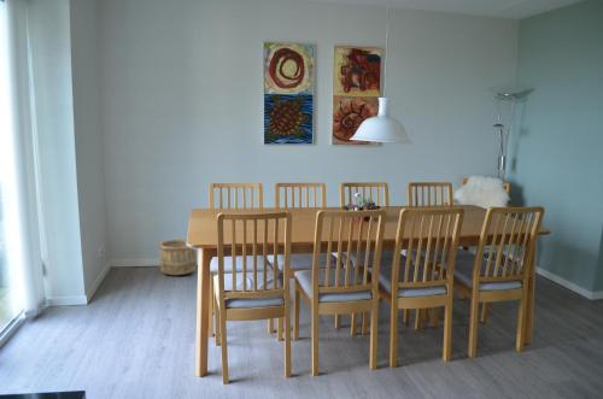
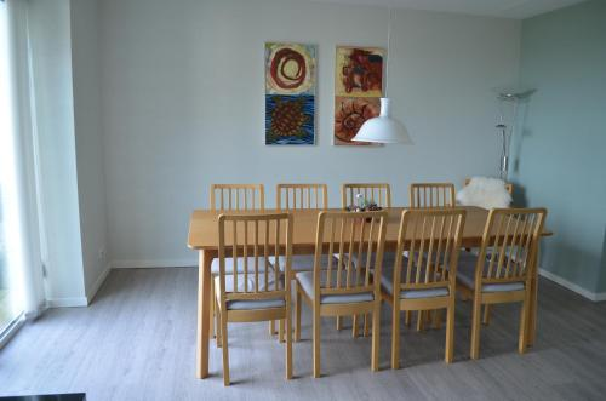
- wooden bucket (178, 257)
